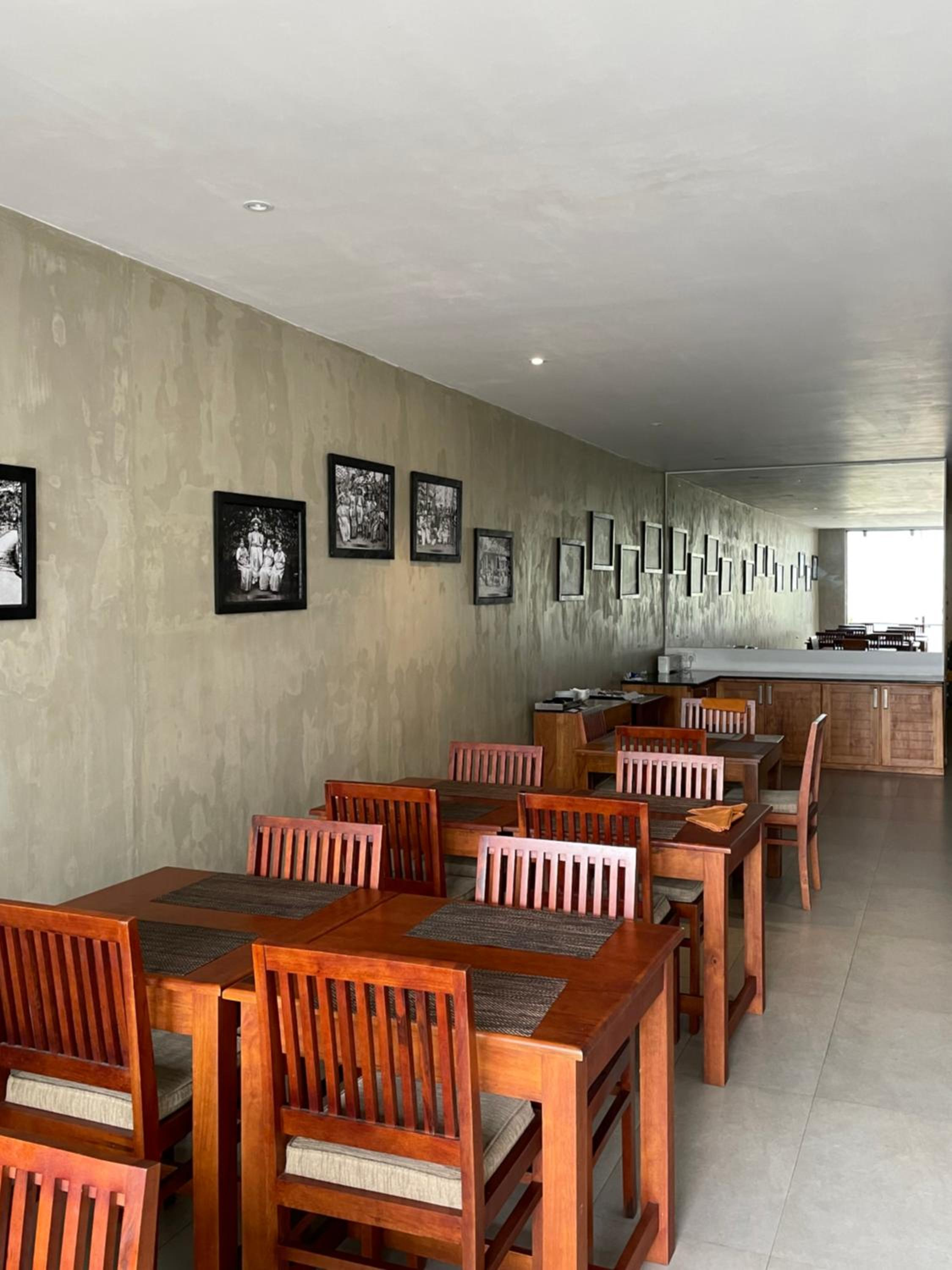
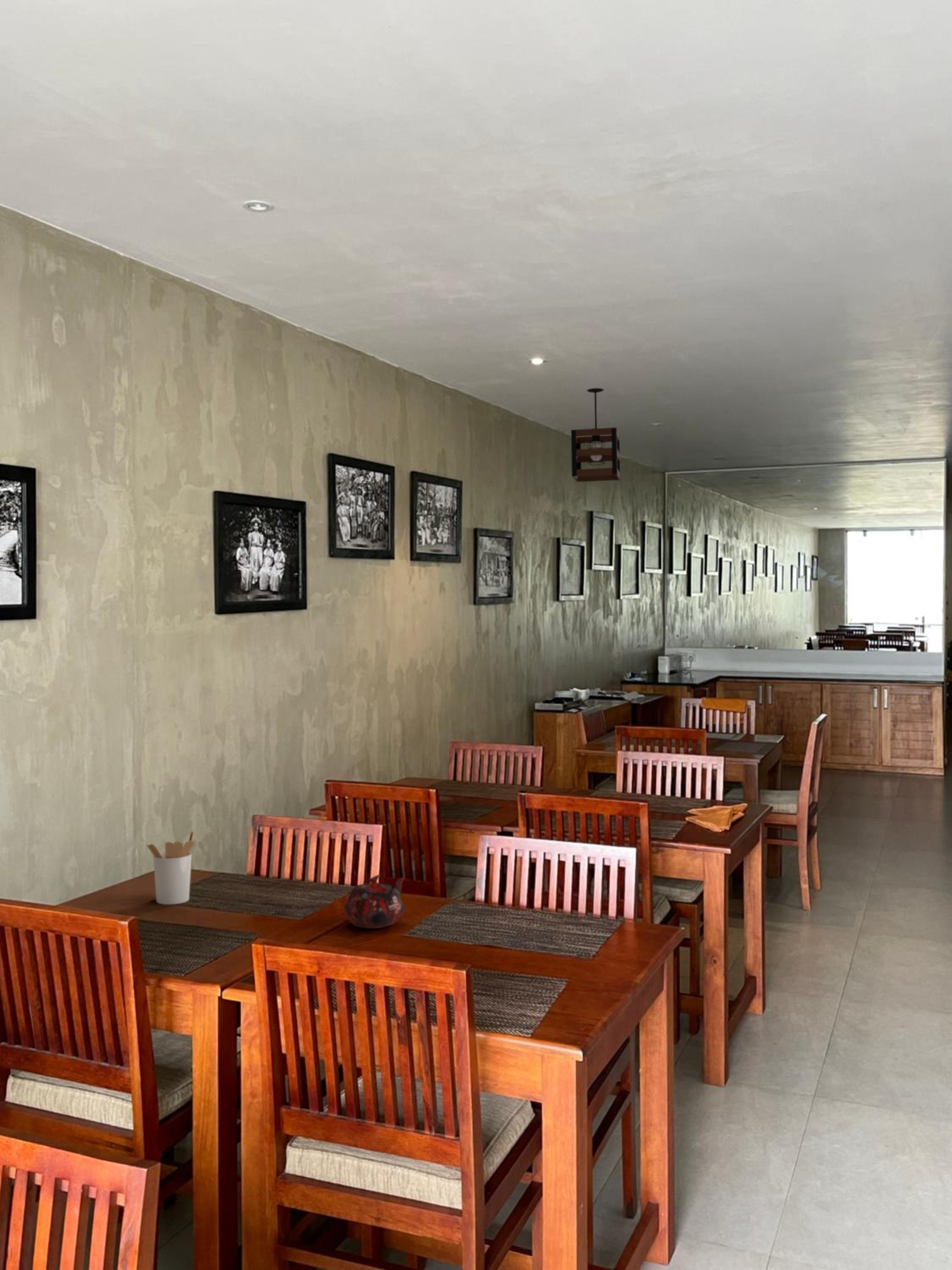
+ pendant light (596, 434)
+ teapot (375, 899)
+ utensil holder (175, 868)
